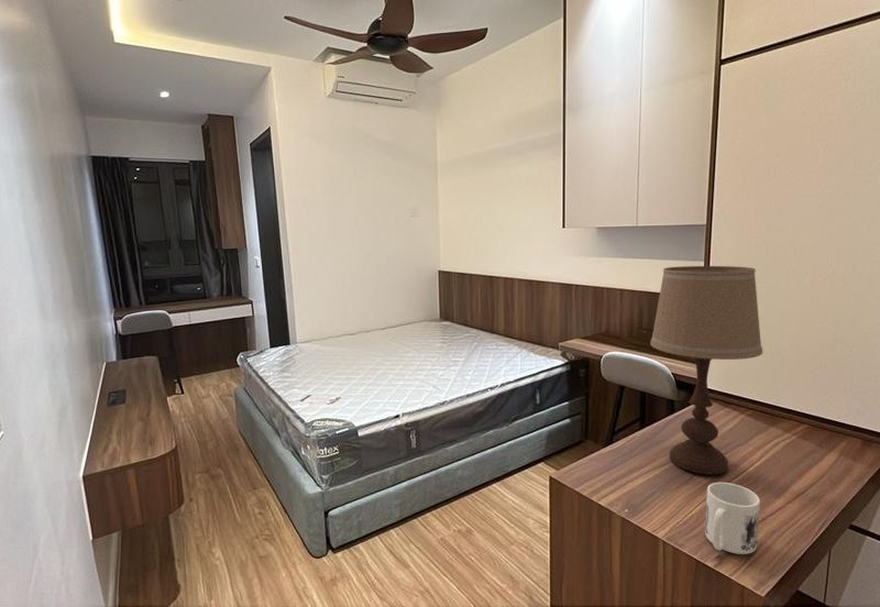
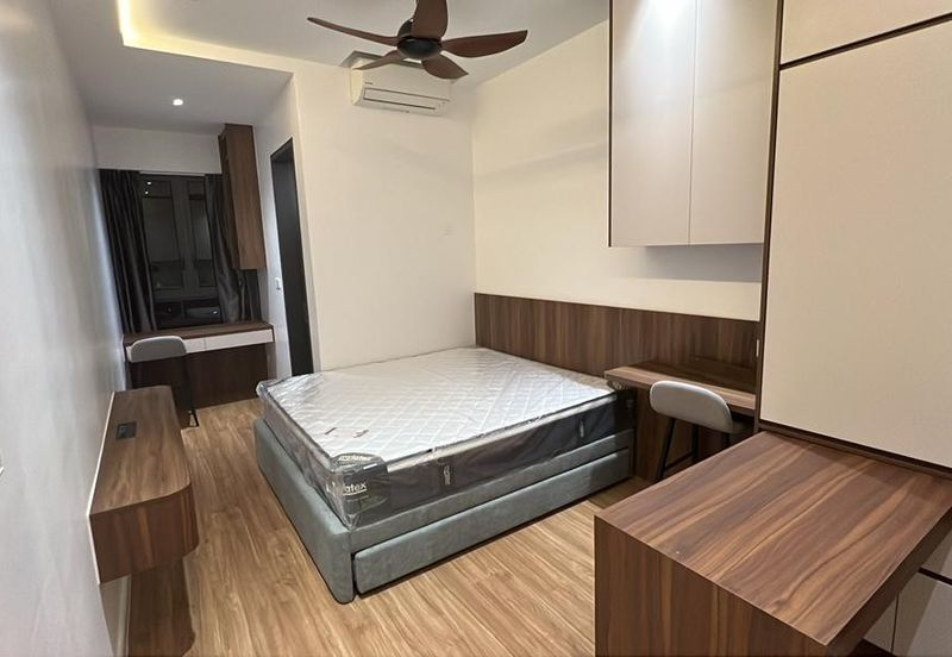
- table lamp (702, 367)
- mug (727, 520)
